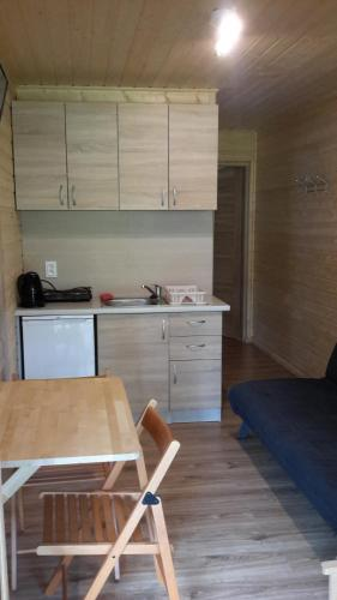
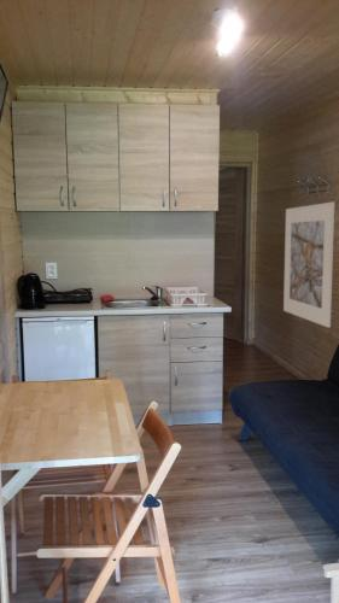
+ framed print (305, 262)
